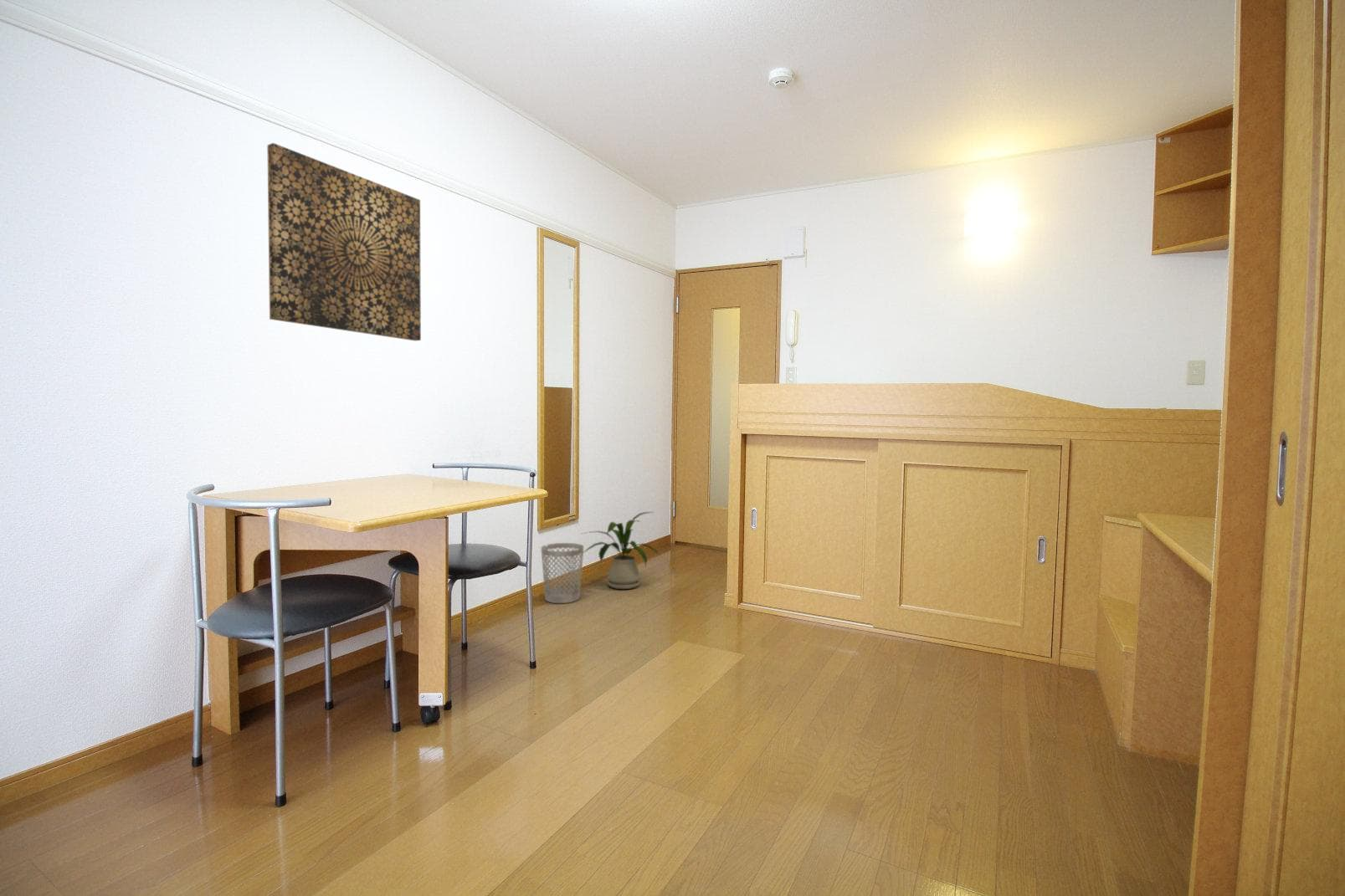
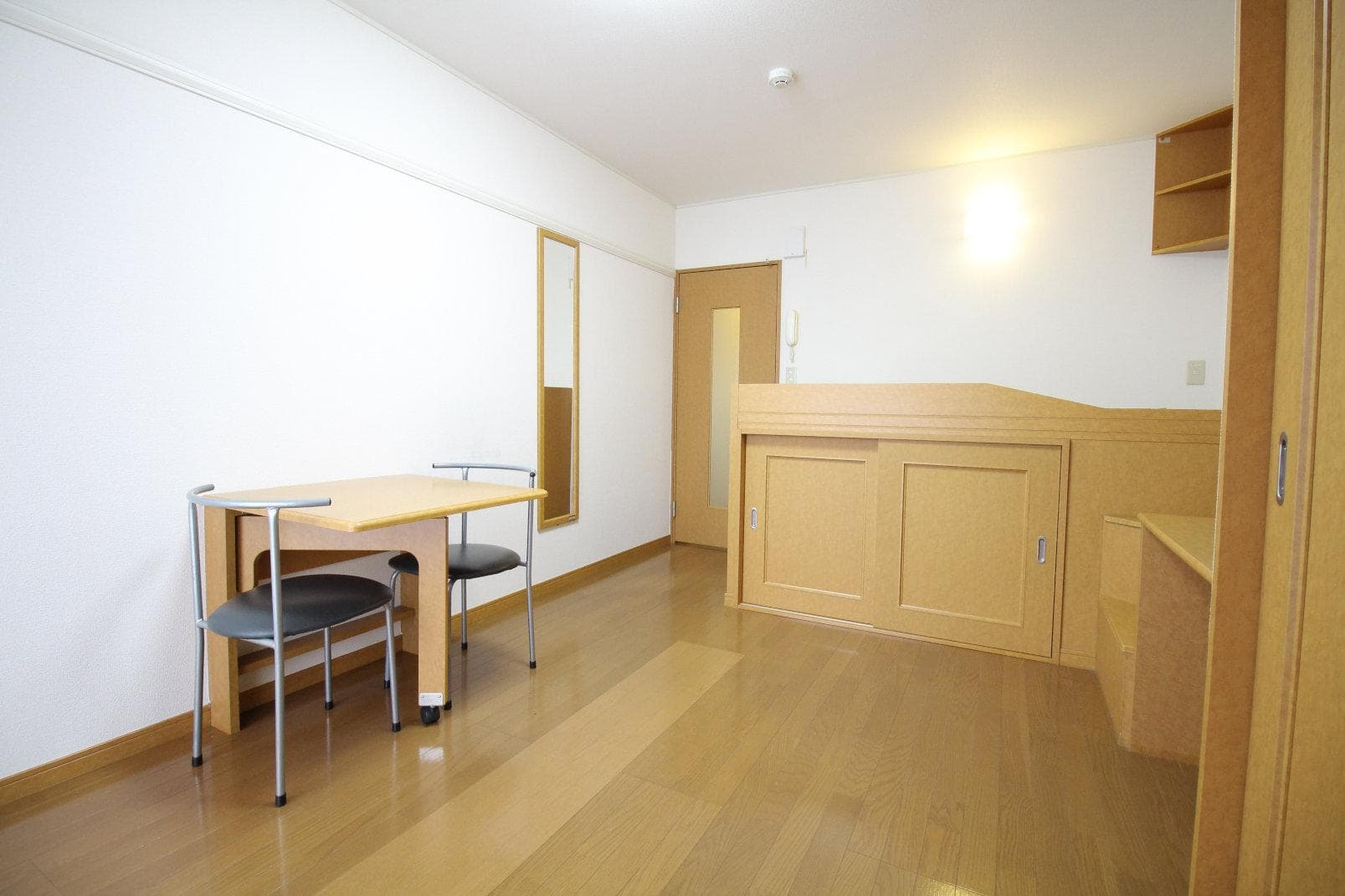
- house plant (619, 547)
- wall art (352, 253)
- wastebasket (562, 572)
